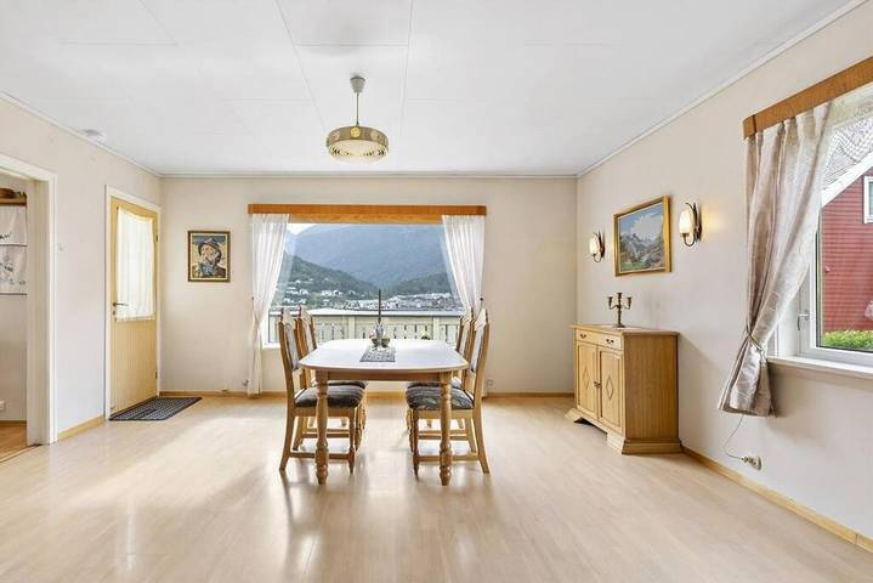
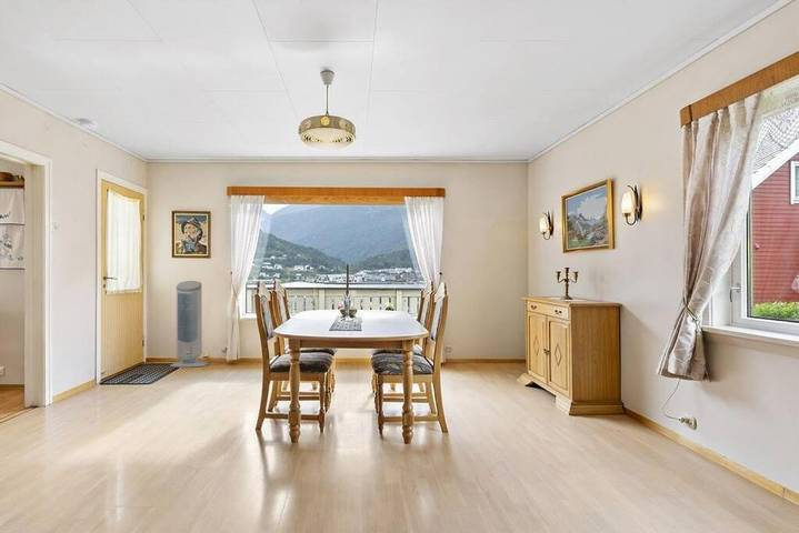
+ air purifier (189, 322)
